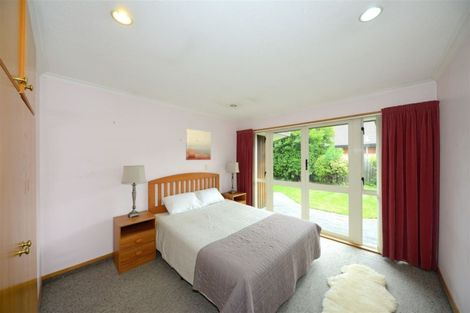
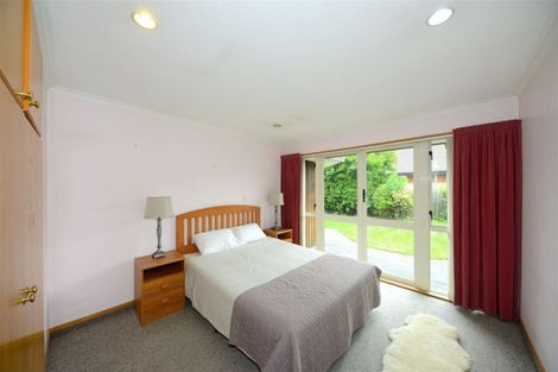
- wall art (199, 145)
